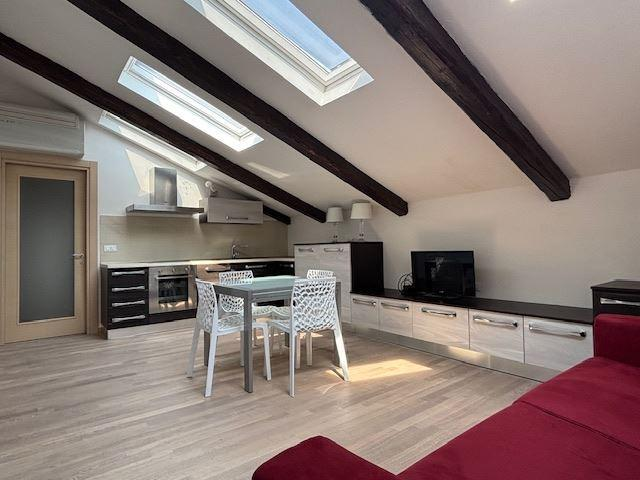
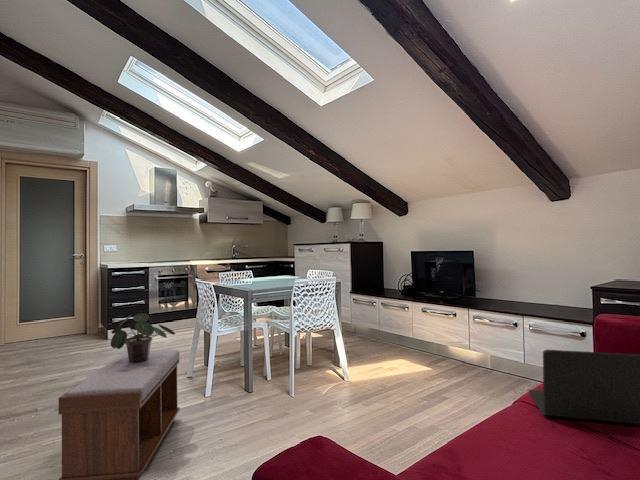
+ bench (131, 406)
+ potted plant (139, 336)
+ laptop (585, 376)
